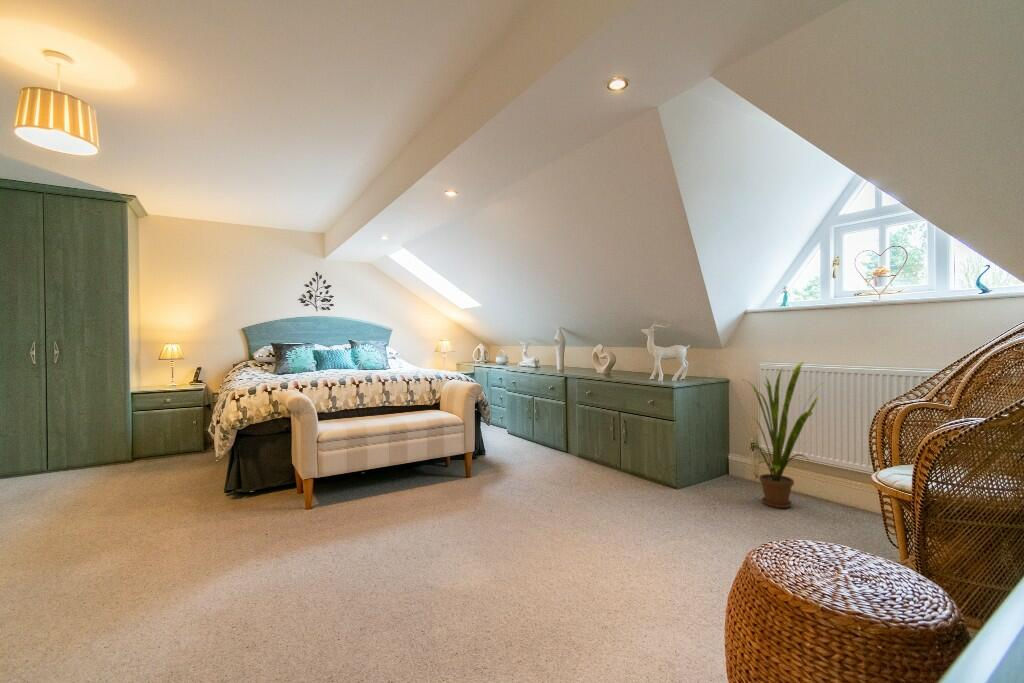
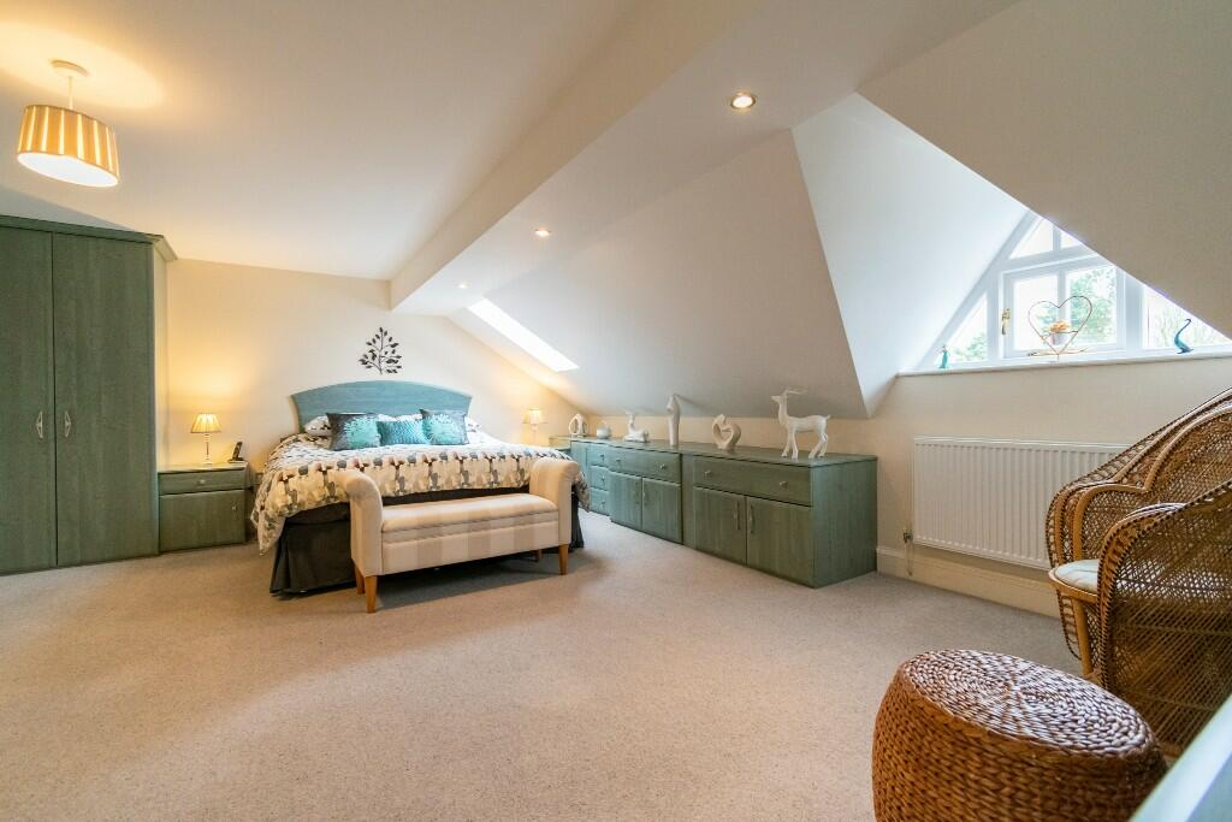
- house plant (777, 432)
